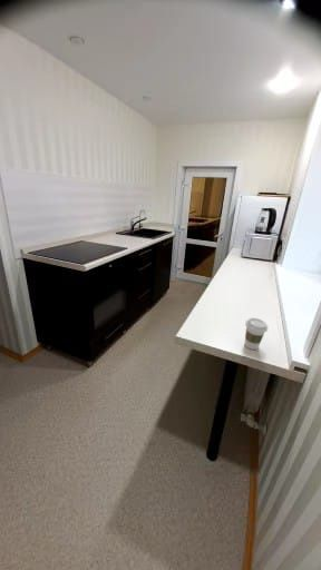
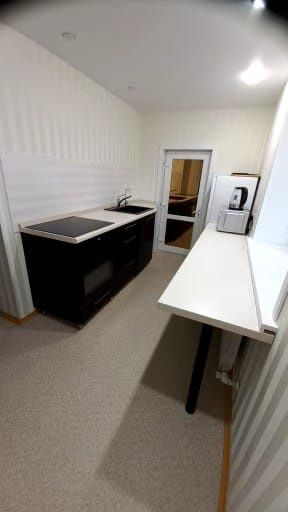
- coffee cup (254, 334)
